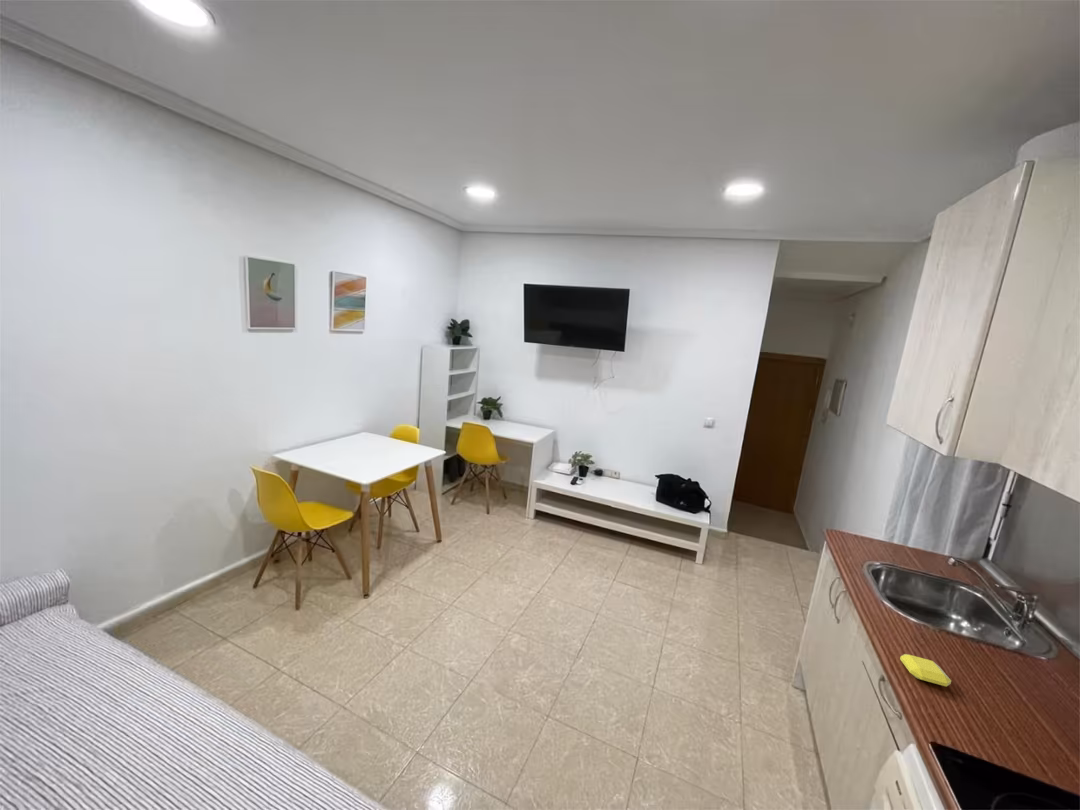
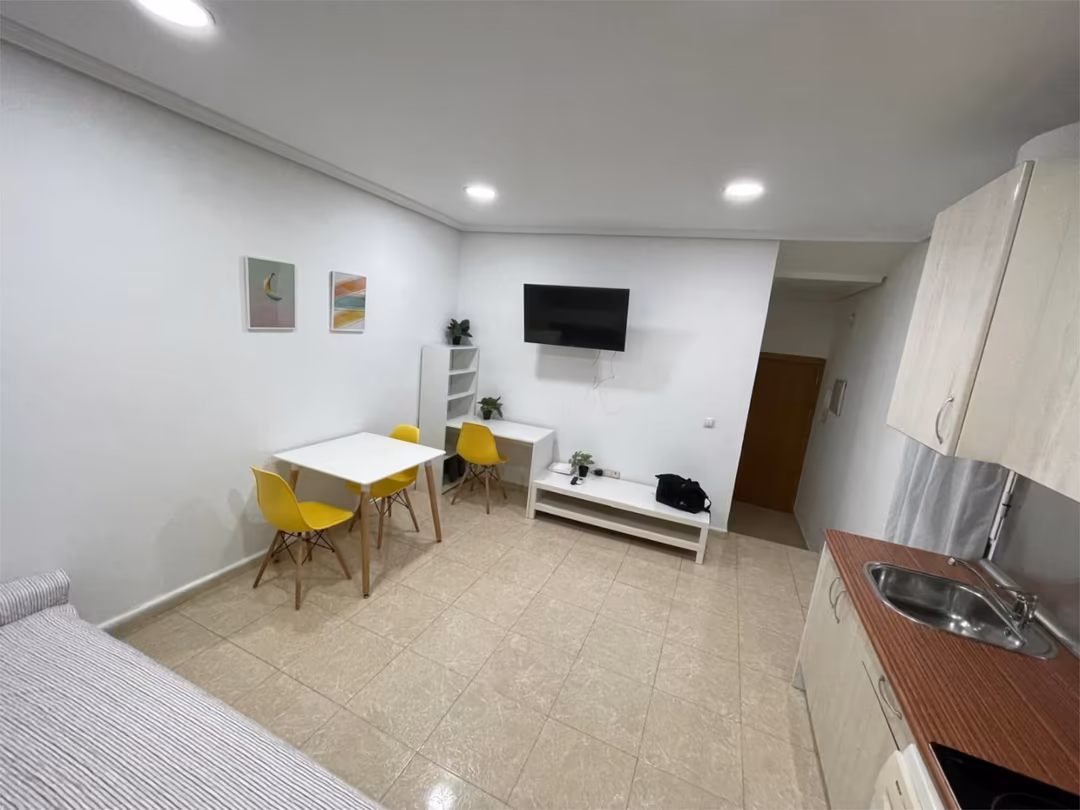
- soap bar (924, 669)
